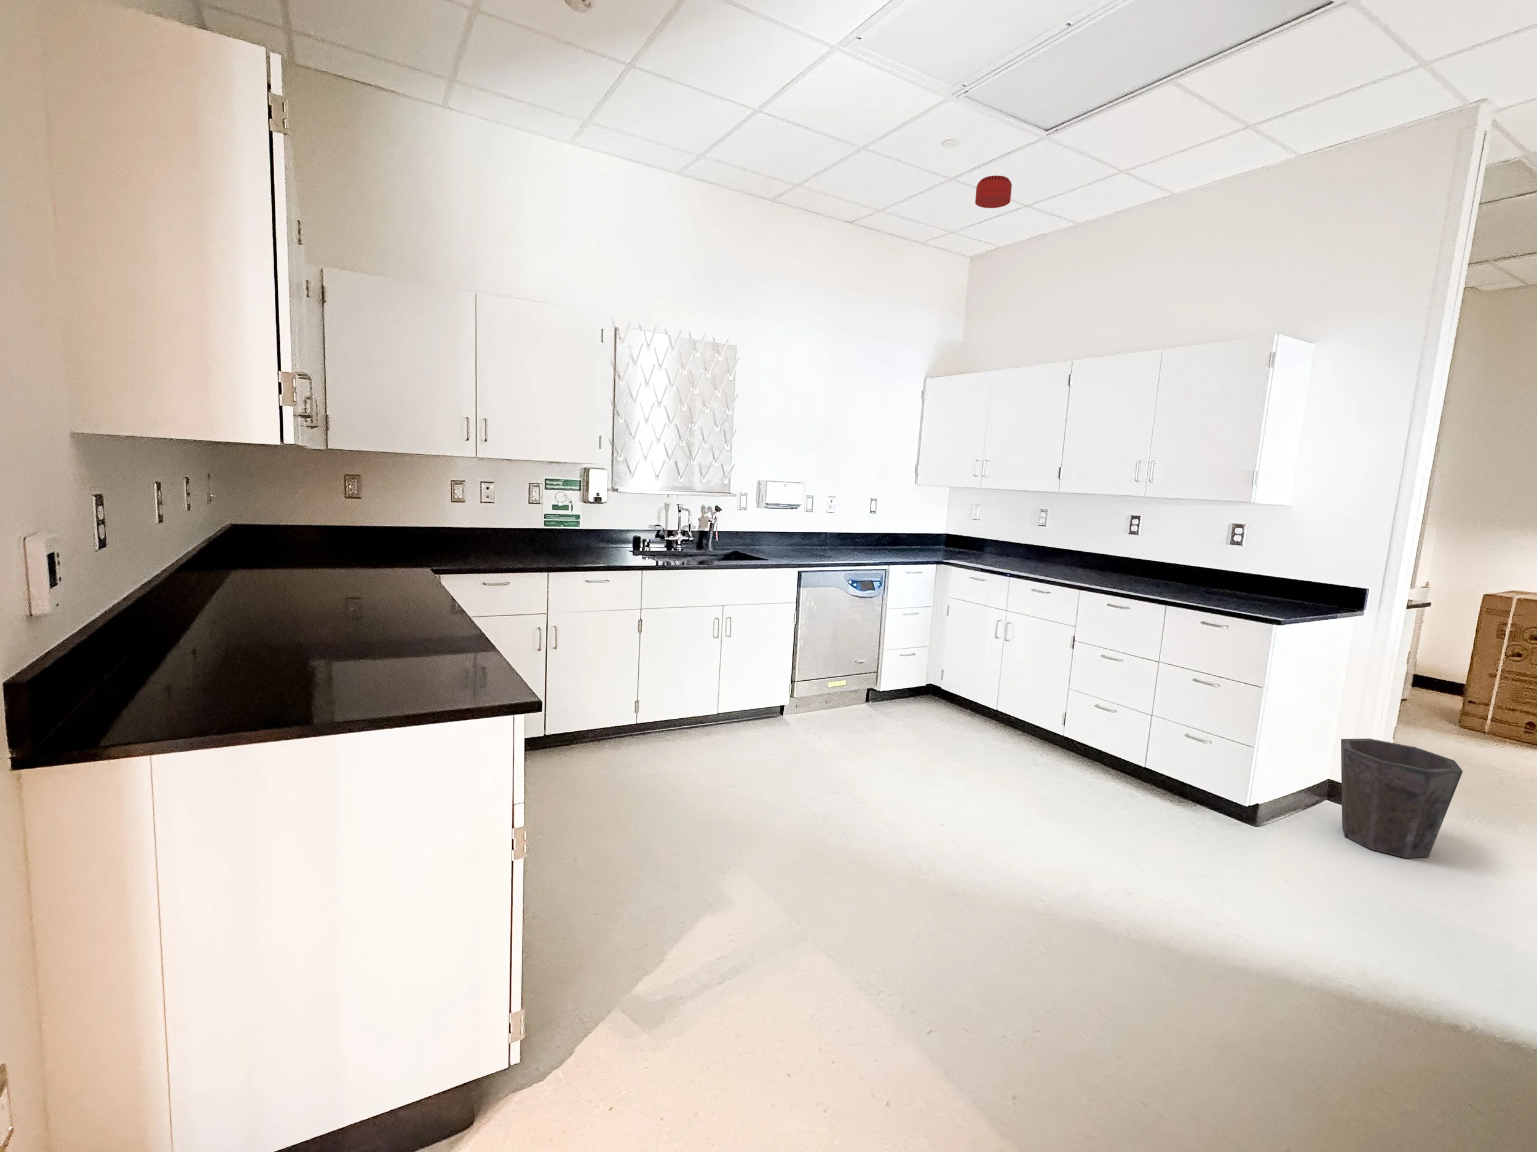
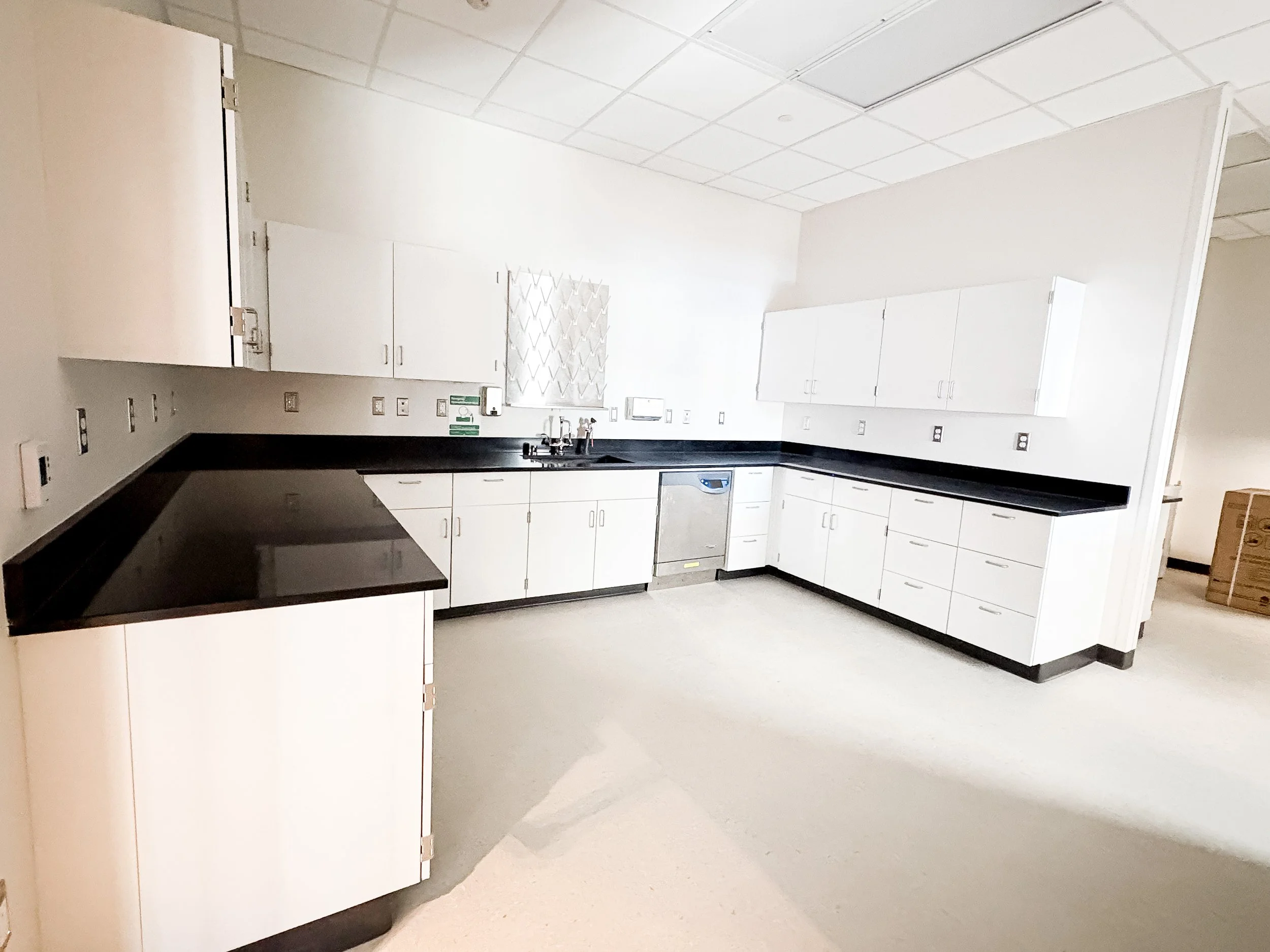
- smoke detector (994, 191)
- waste bin (1391, 799)
